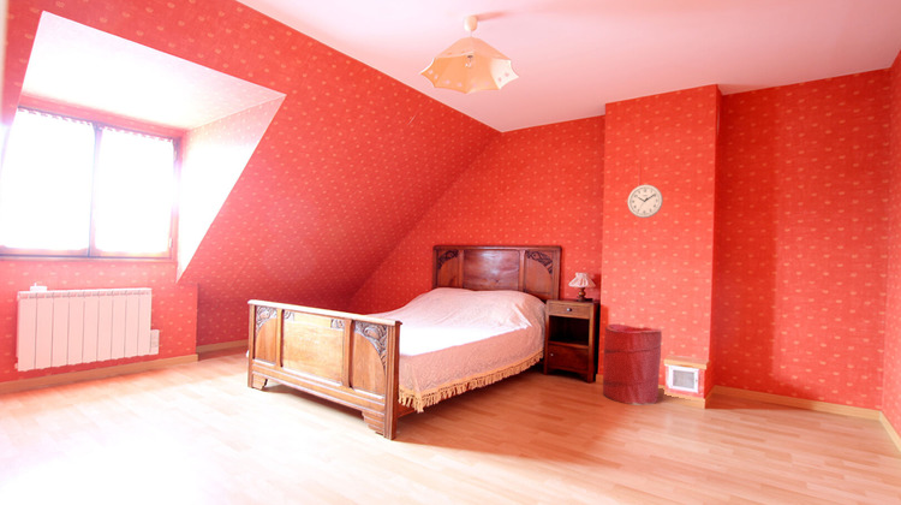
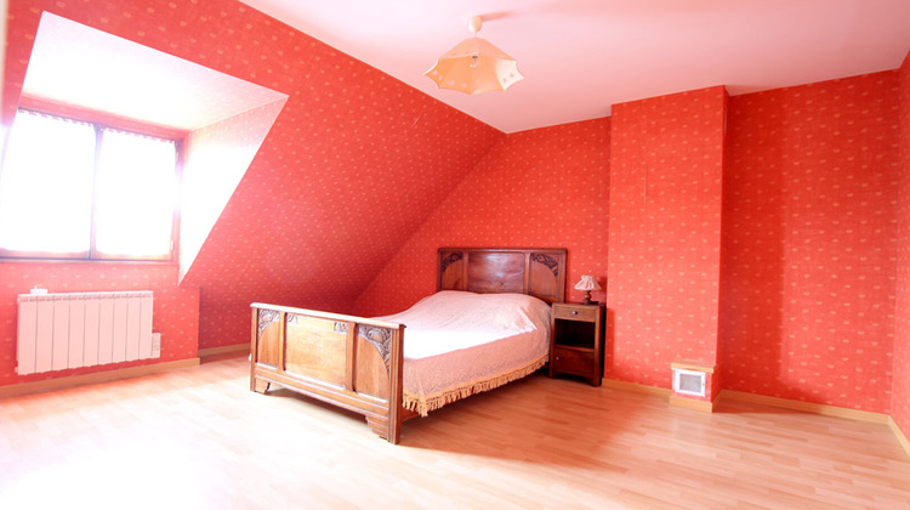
- wall clock (644, 201)
- laundry hamper (631, 361)
